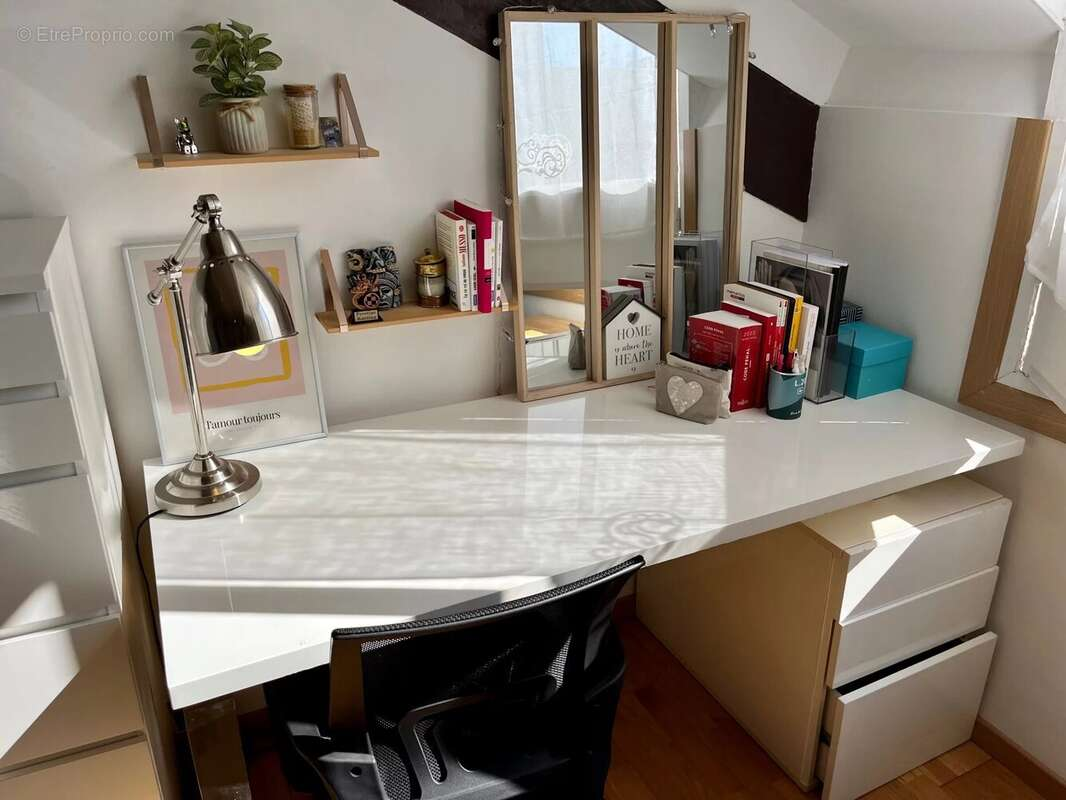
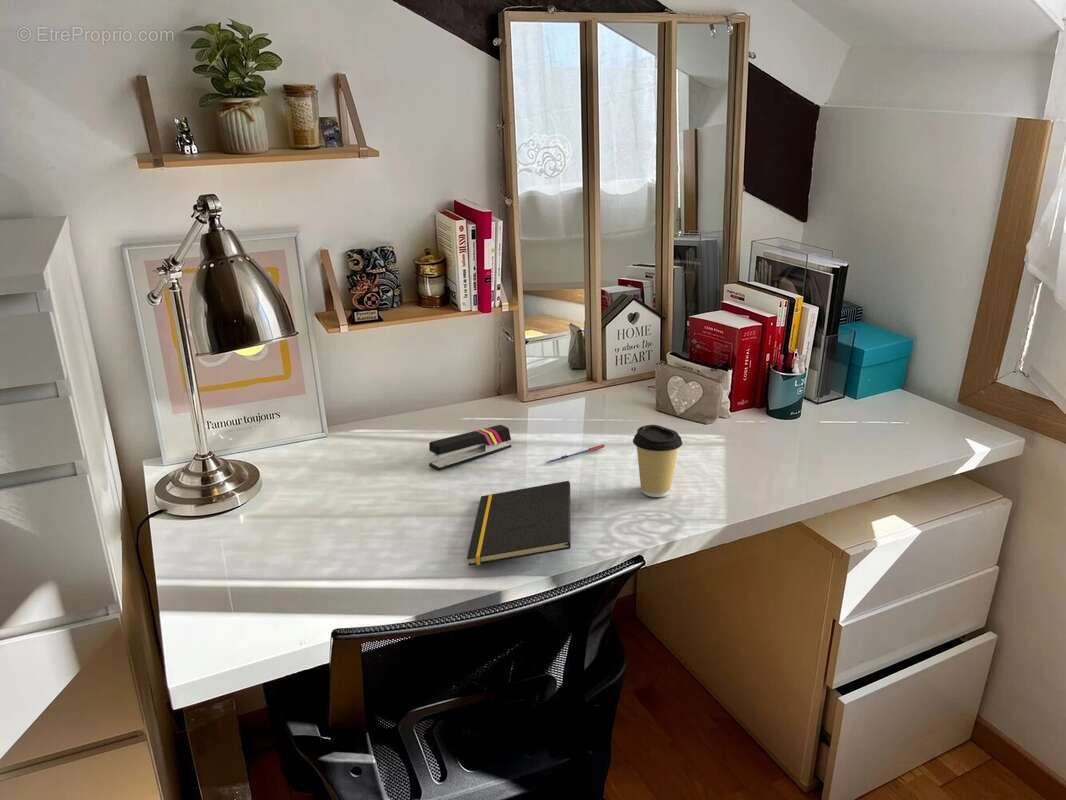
+ notepad (522, 520)
+ stapler (471, 444)
+ pen (575, 454)
+ coffee cup (656, 461)
